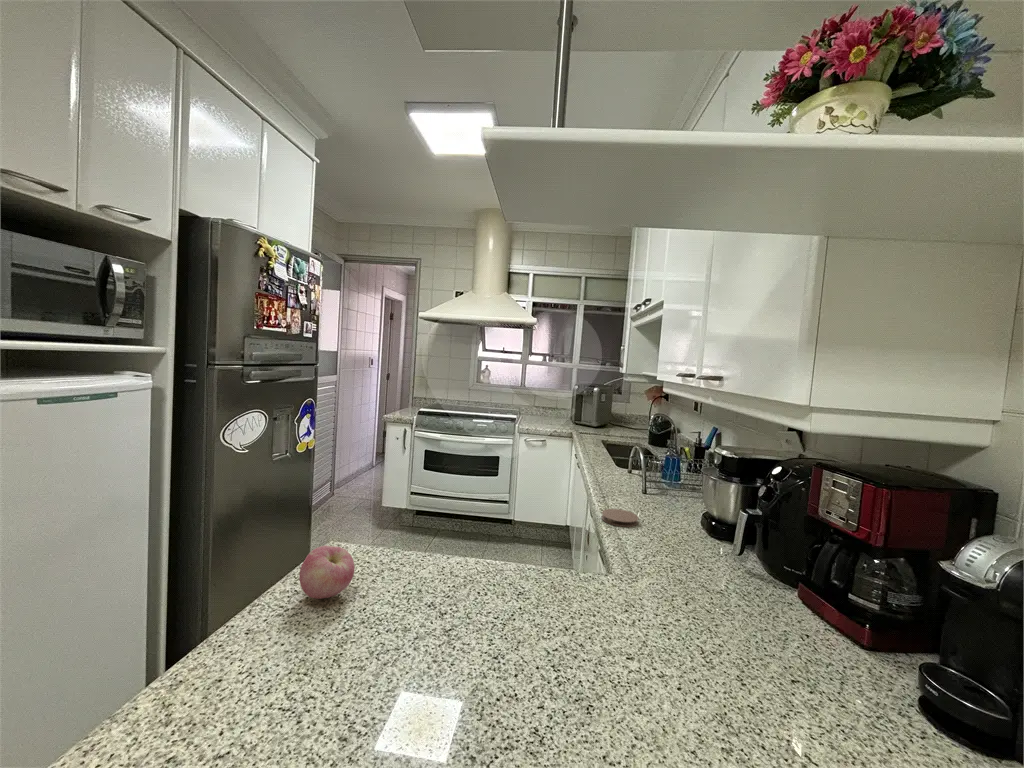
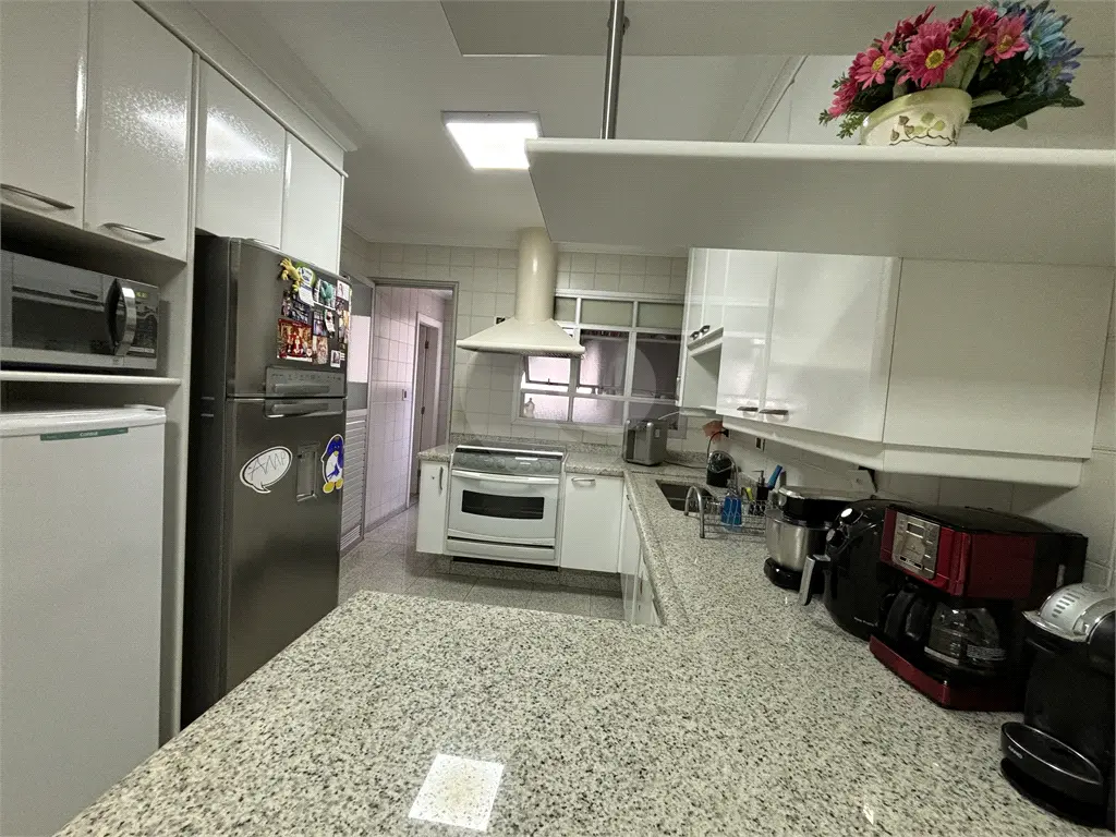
- apple (327, 572)
- coaster (619, 517)
